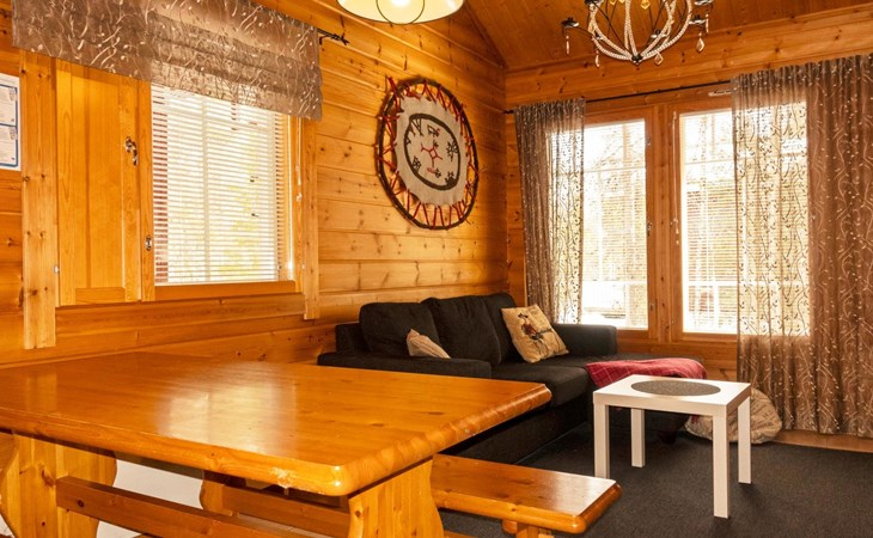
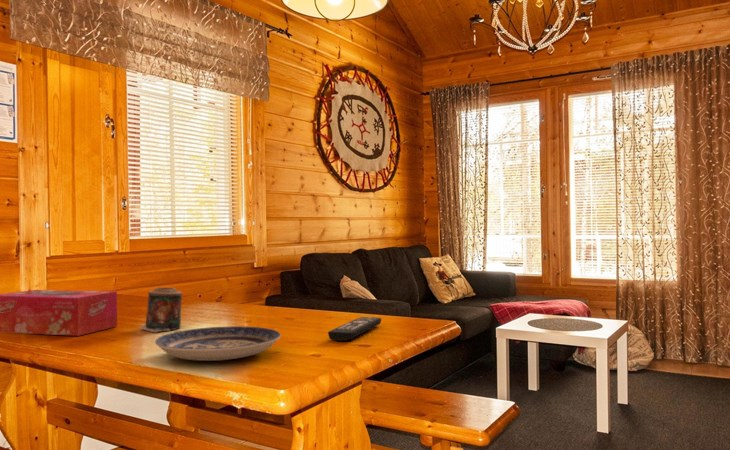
+ plate (219, 345)
+ tissue box (55, 311)
+ remote control (356, 327)
+ candle (161, 308)
